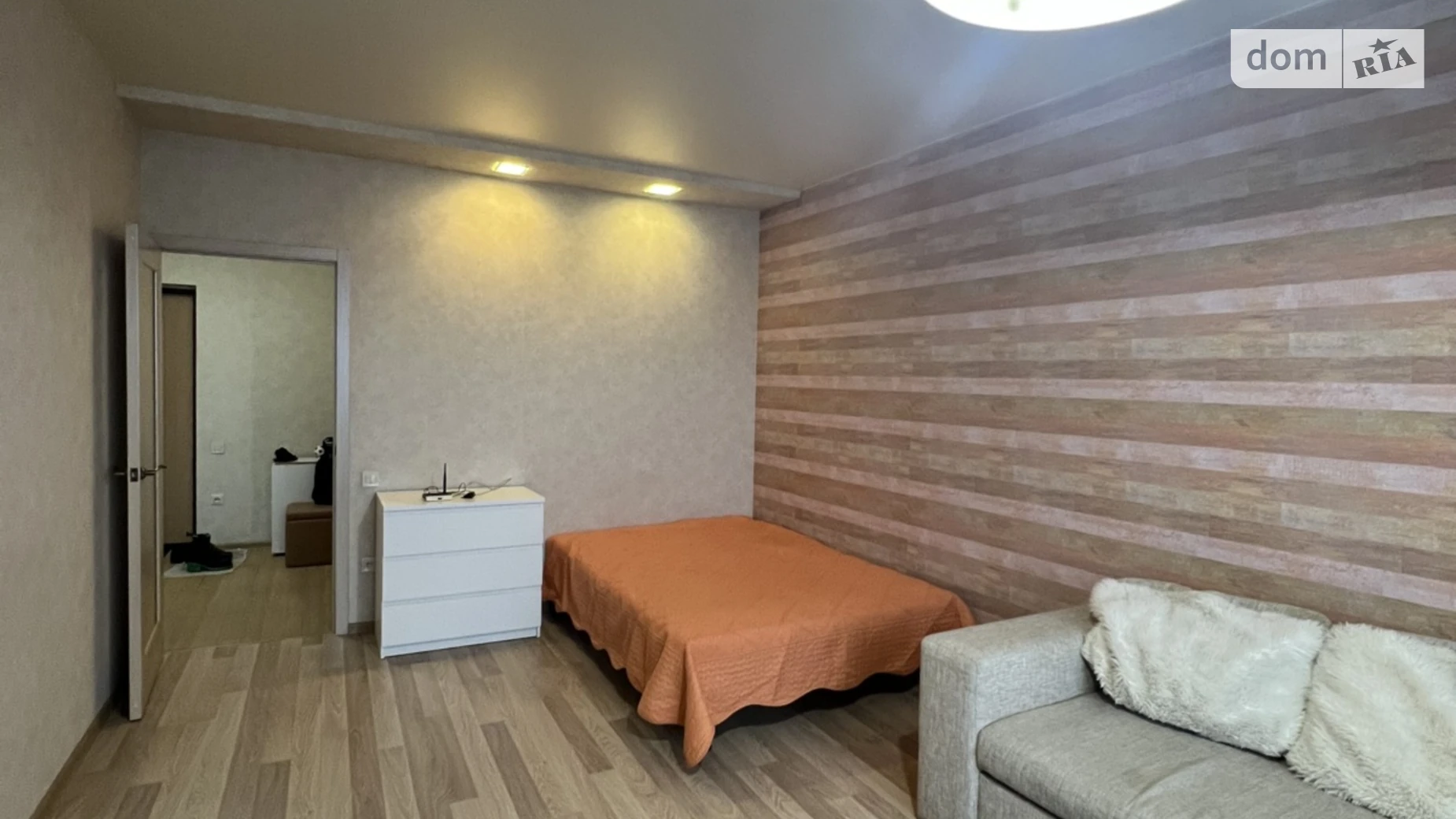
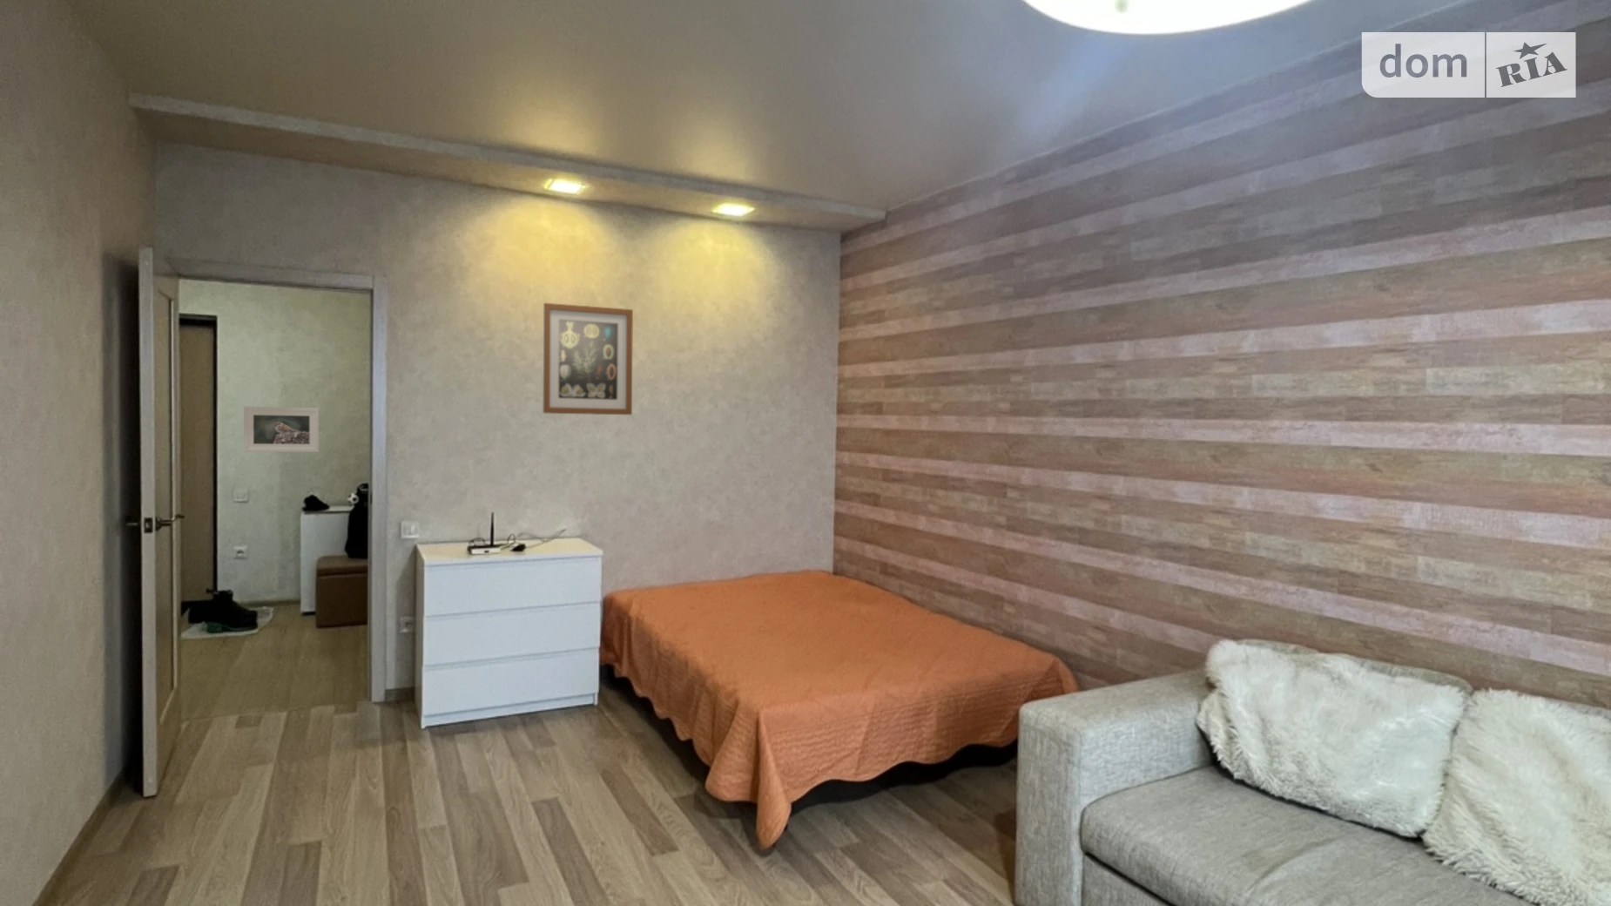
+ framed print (281, 429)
+ wall art (589, 360)
